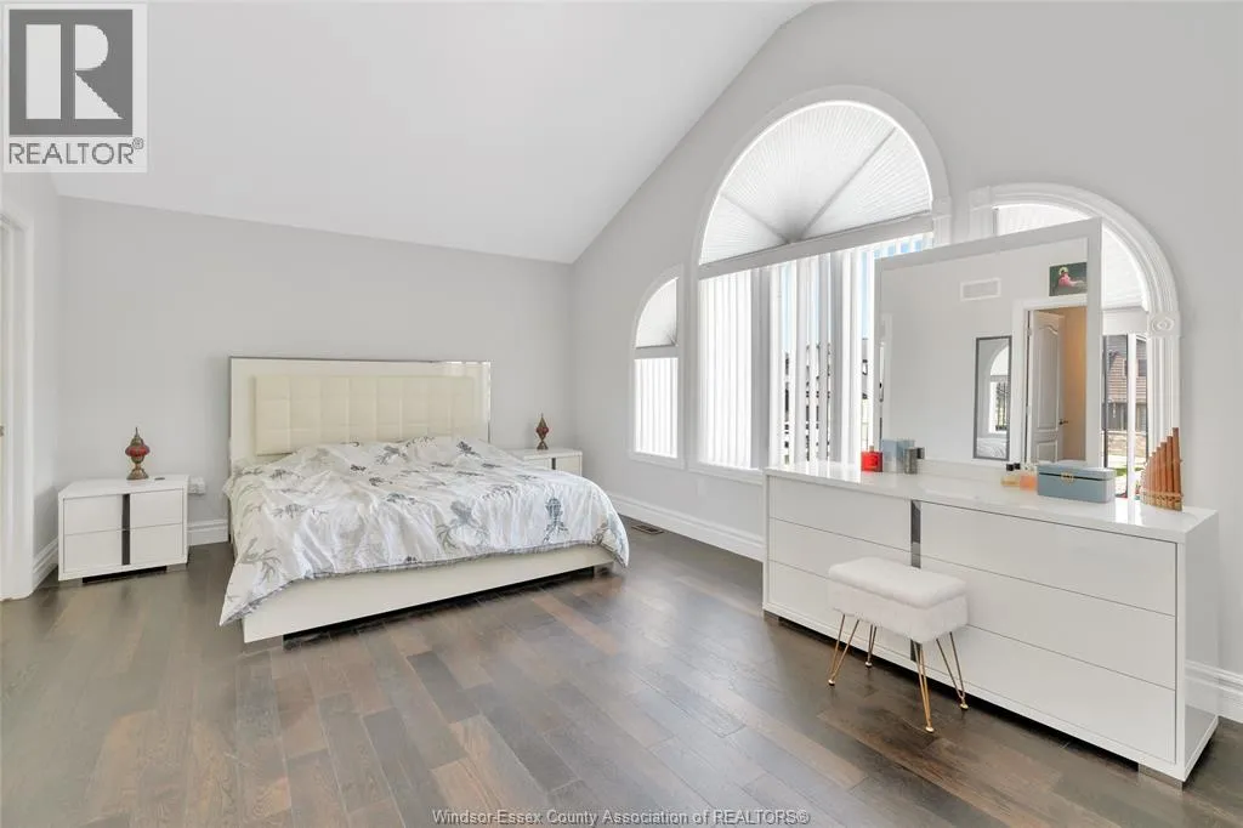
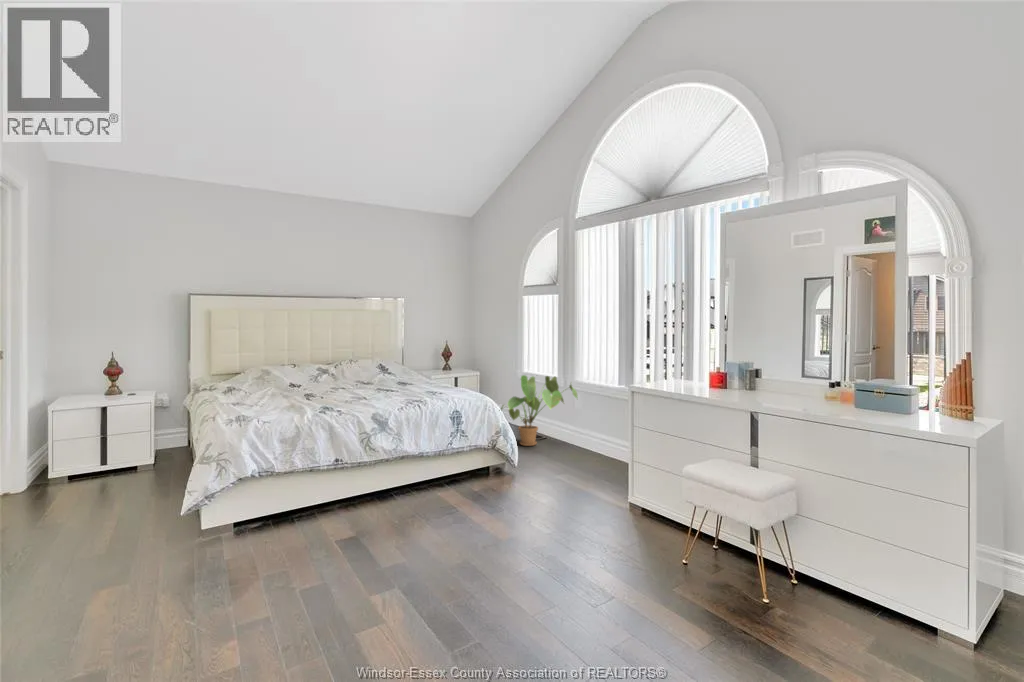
+ house plant (538, 408)
